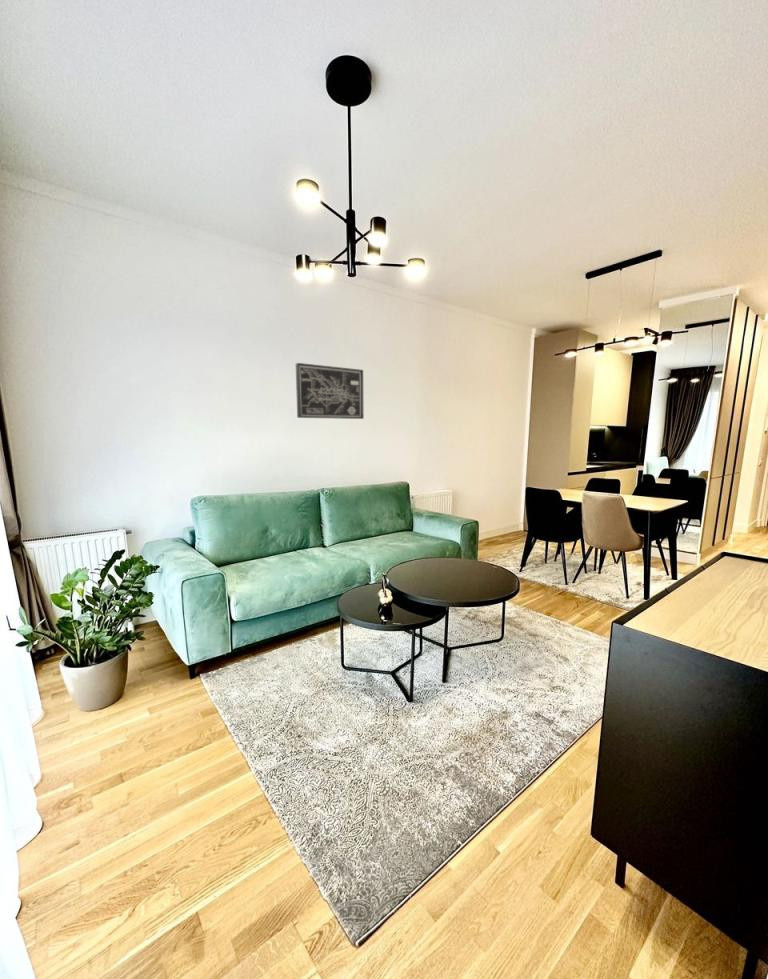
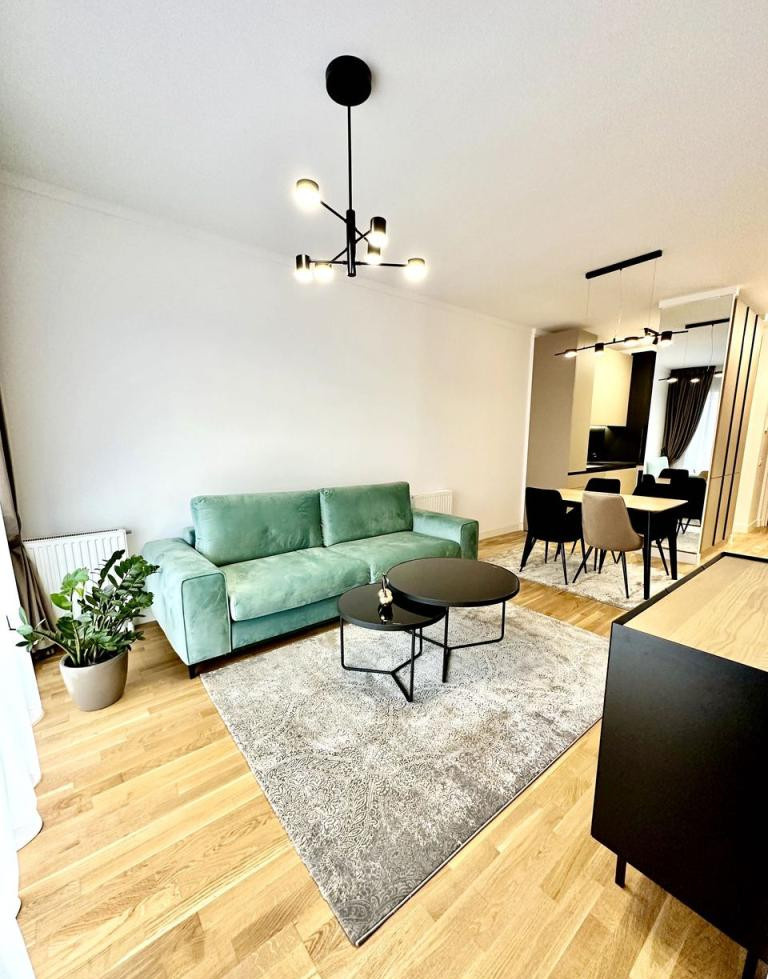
- wall art (331, 392)
